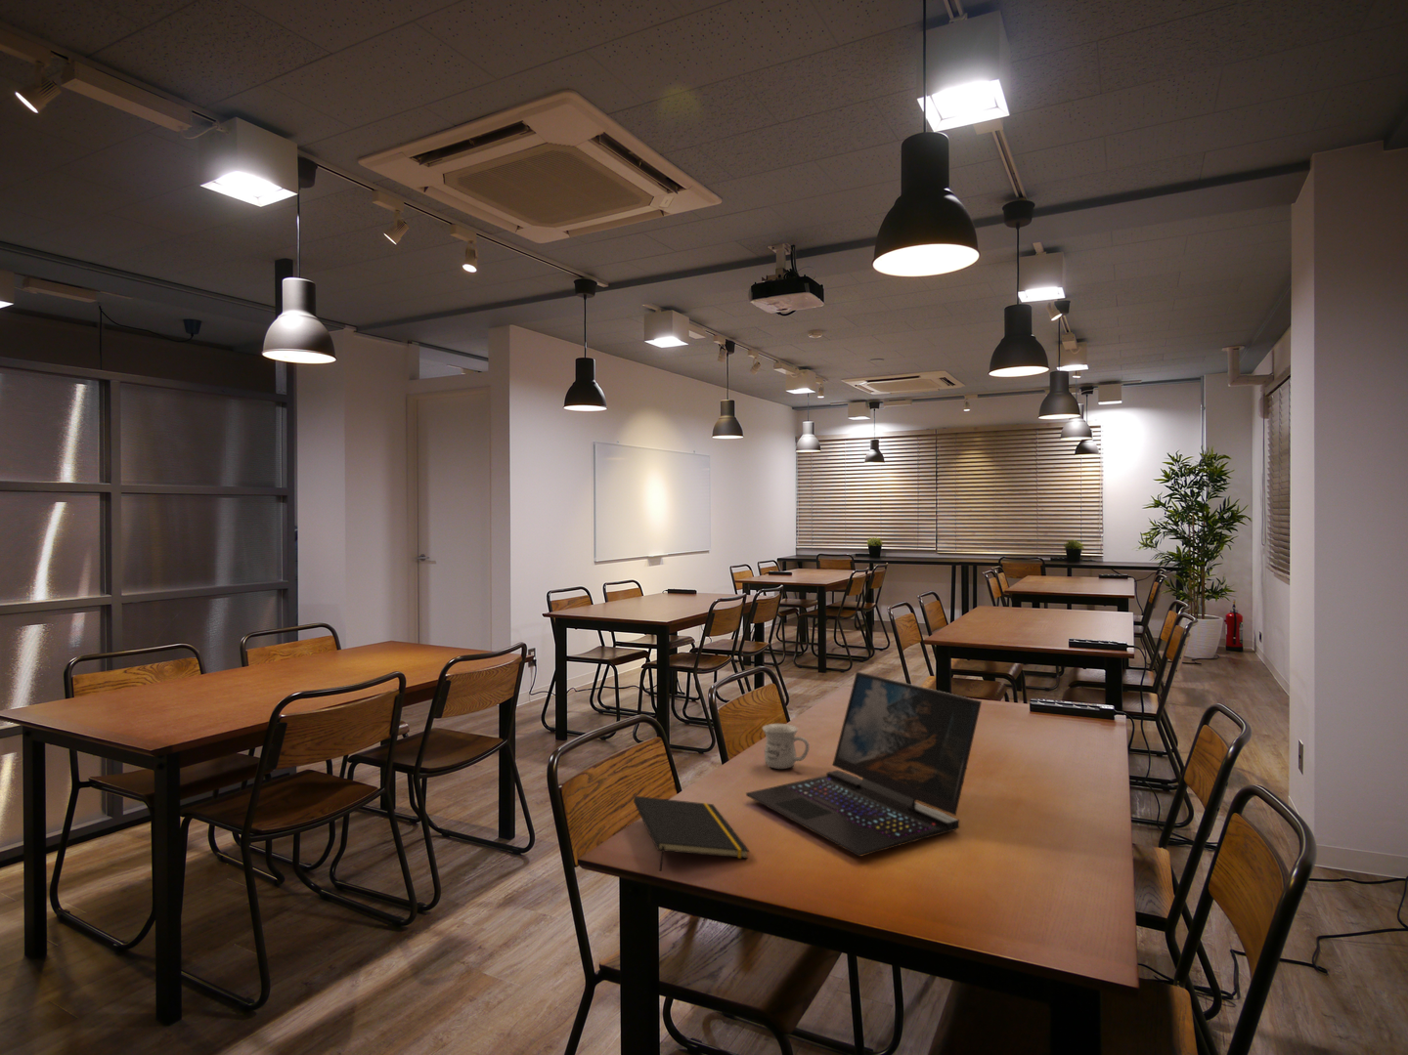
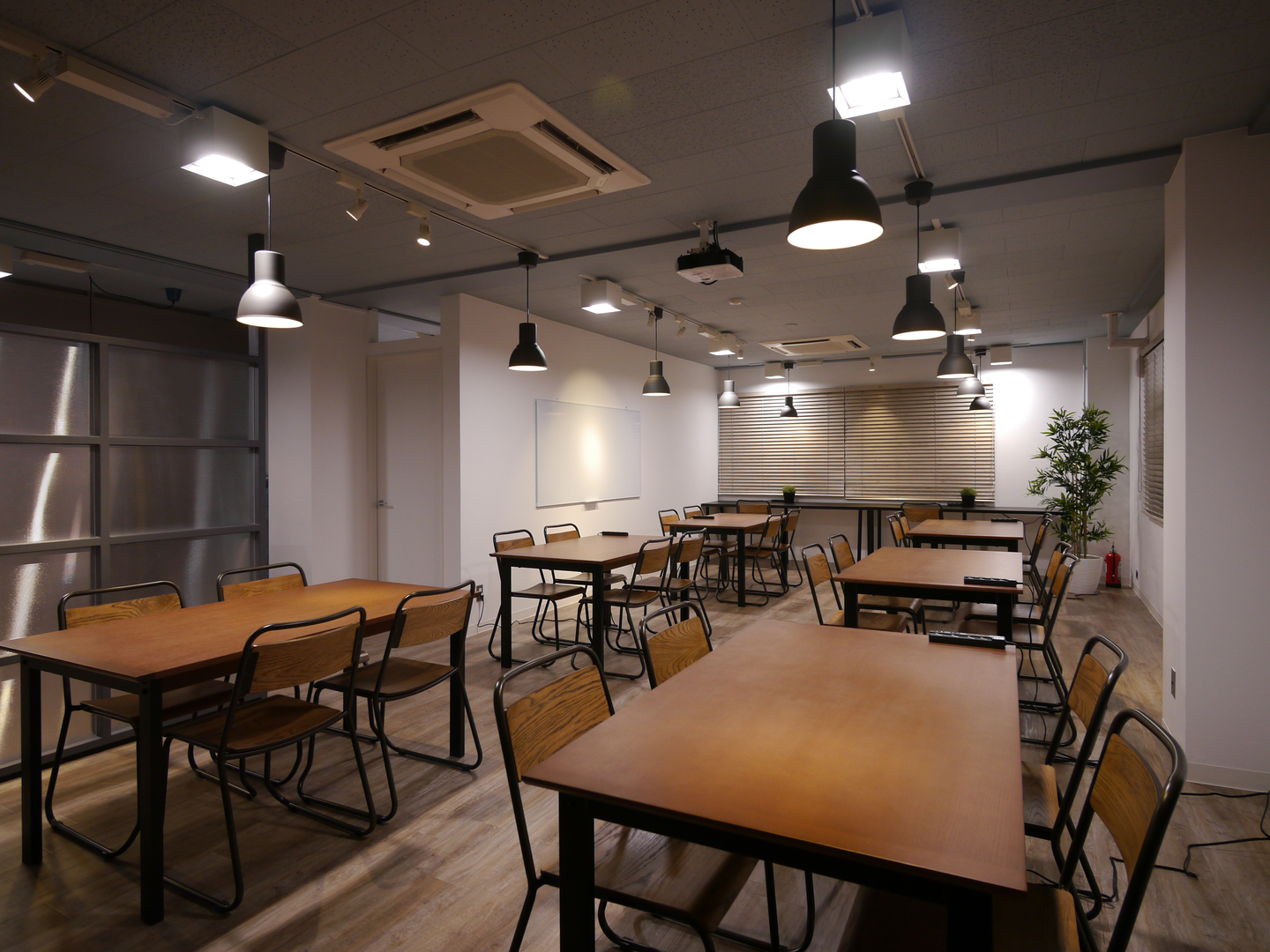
- mug (786, 748)
- laptop (858, 752)
- notepad (687, 824)
